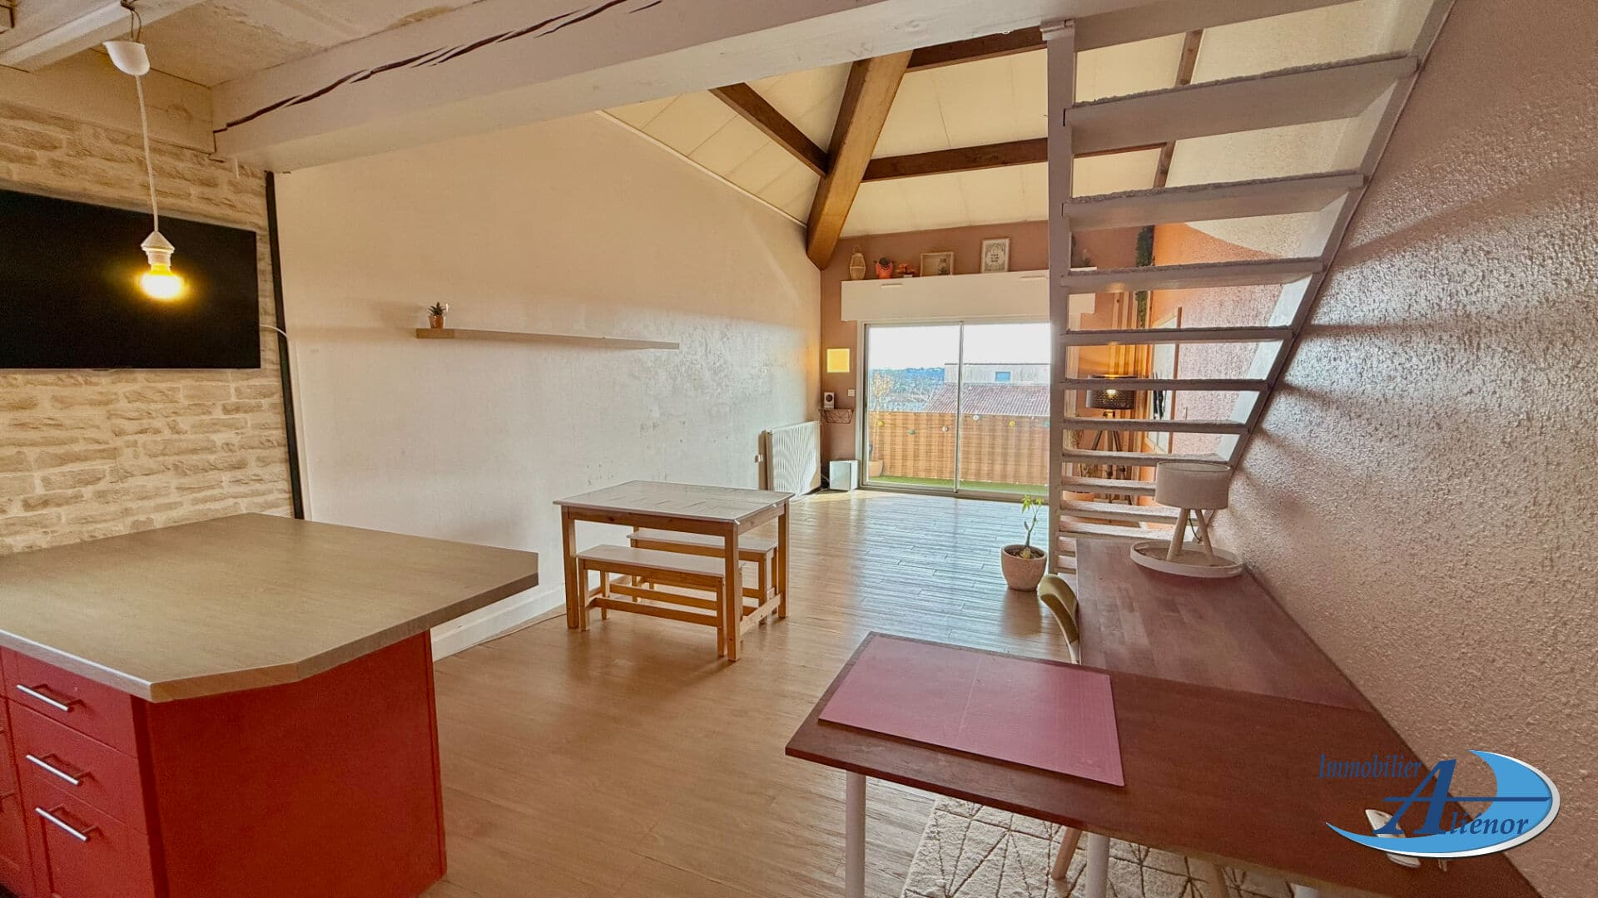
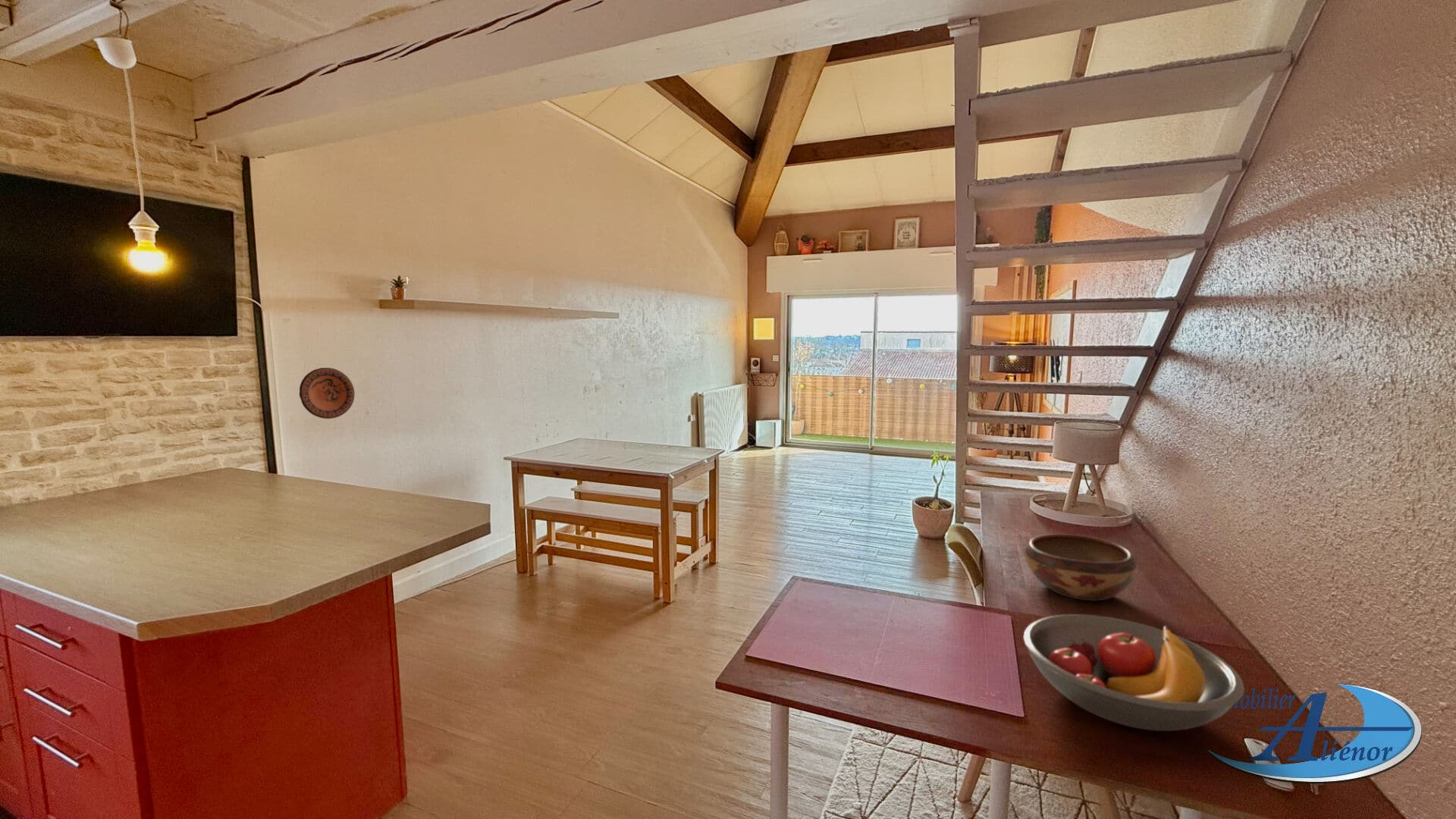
+ decorative bowl (1078, 568)
+ fruit bowl (1123, 671)
+ decorative plate (327, 393)
